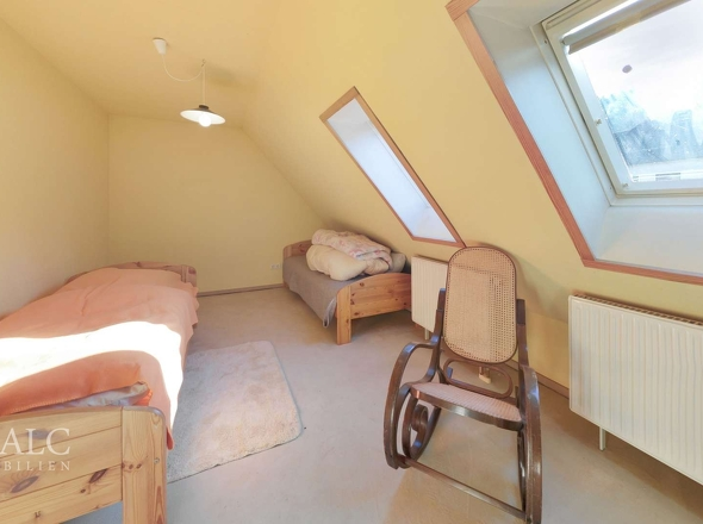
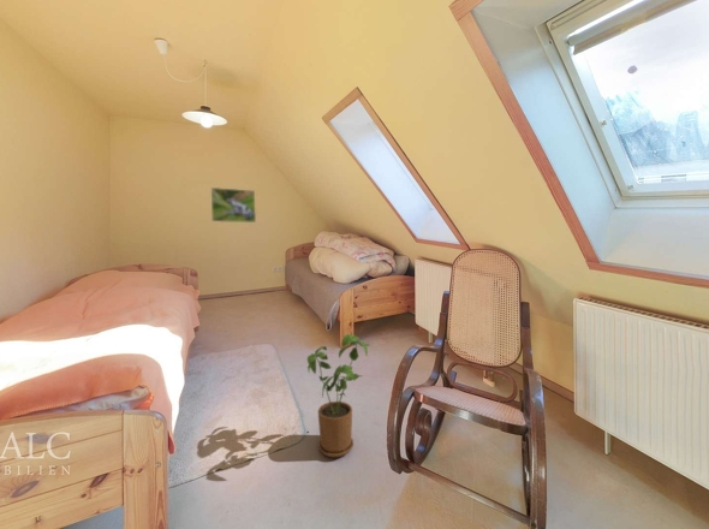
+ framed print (233, 206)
+ house plant (336, 393)
